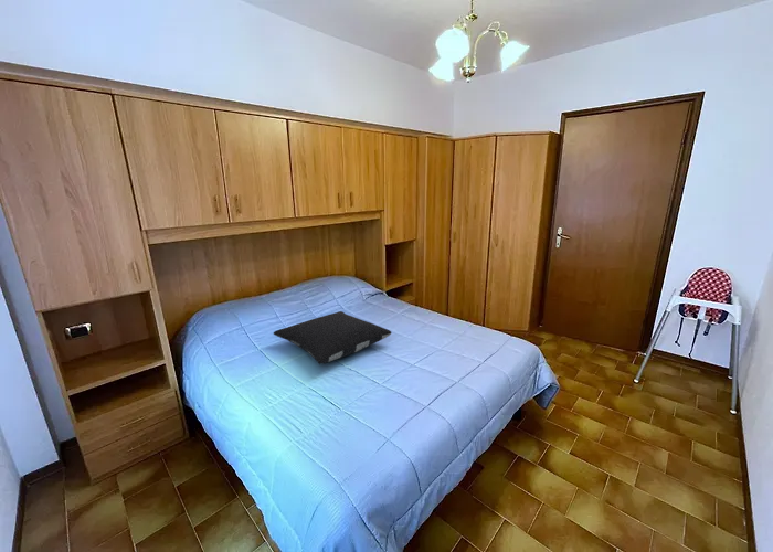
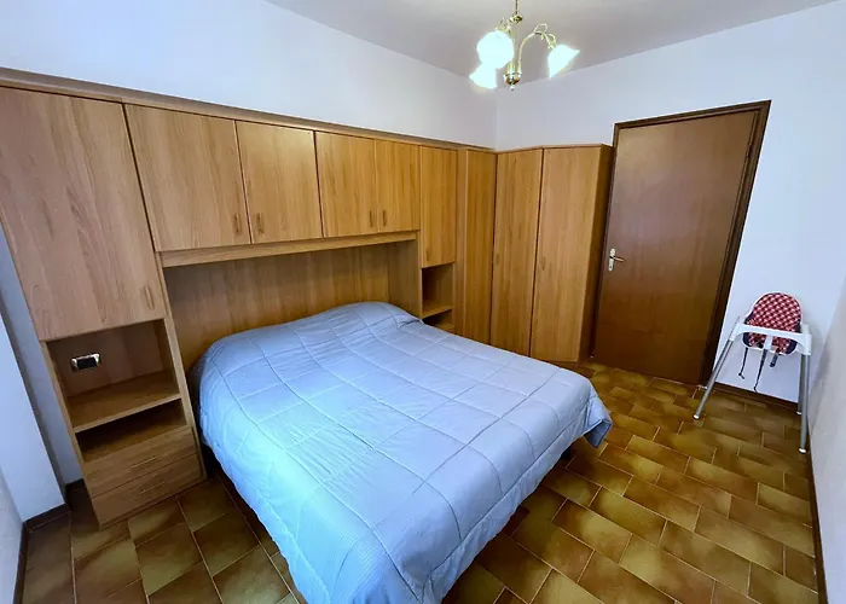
- pillow (331, 332)
